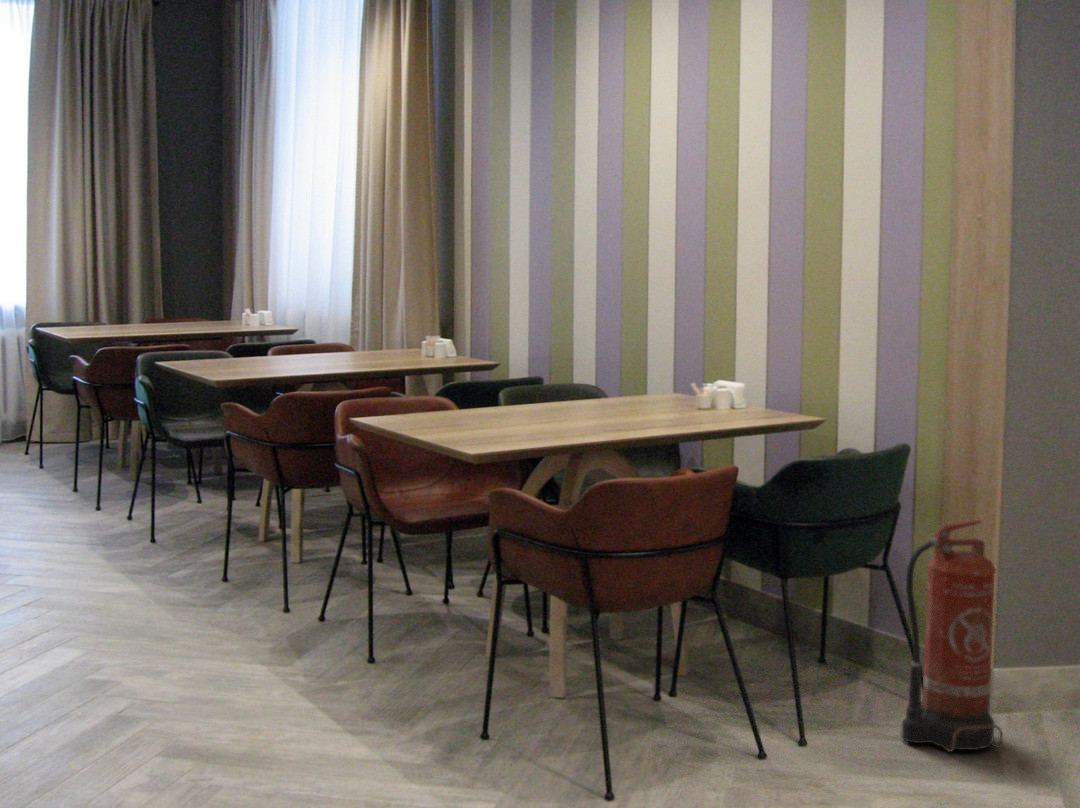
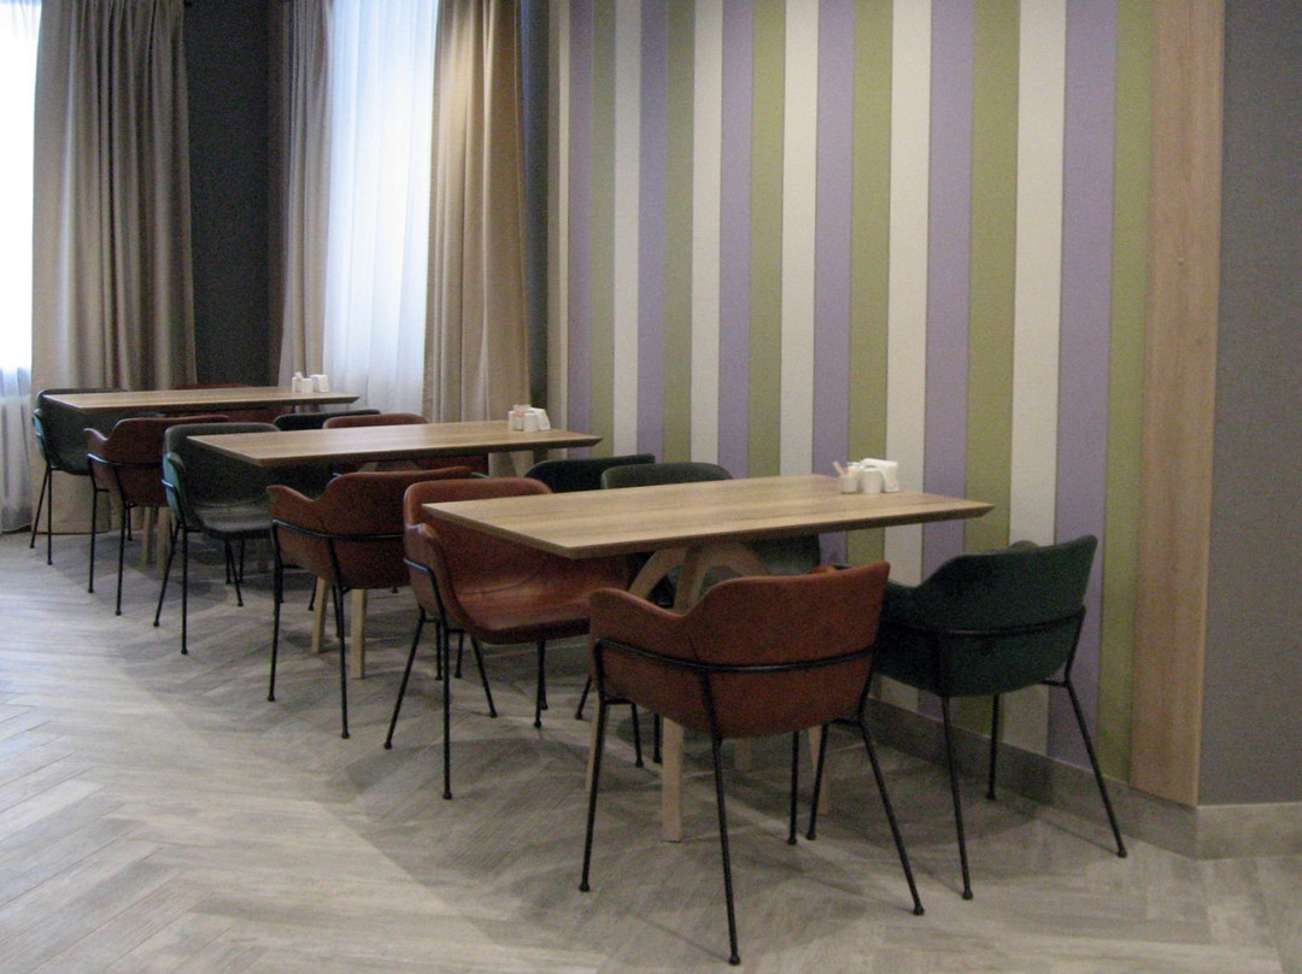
- fire extinguisher (948, 631)
